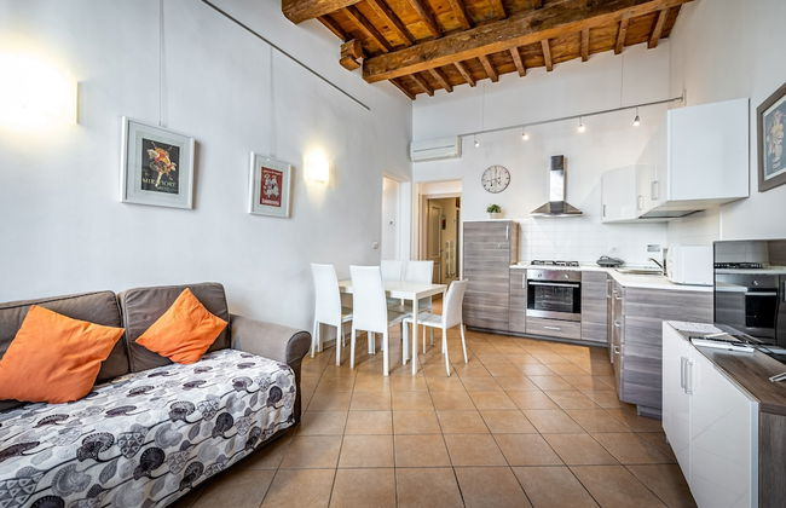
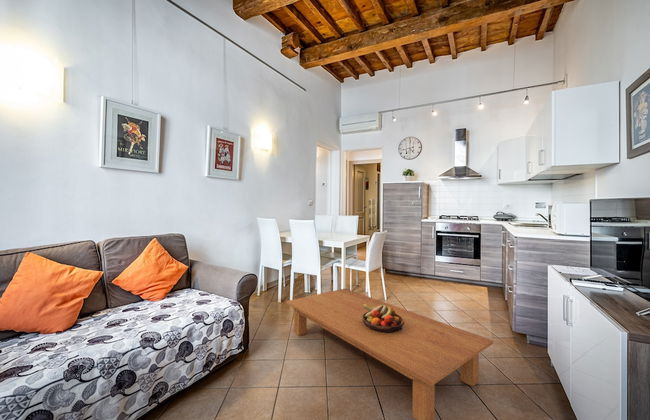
+ fruit bowl (382, 316)
+ coffee table (371, 335)
